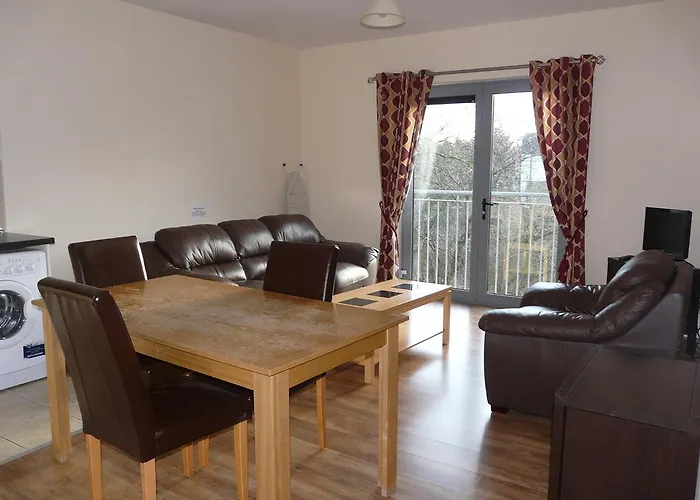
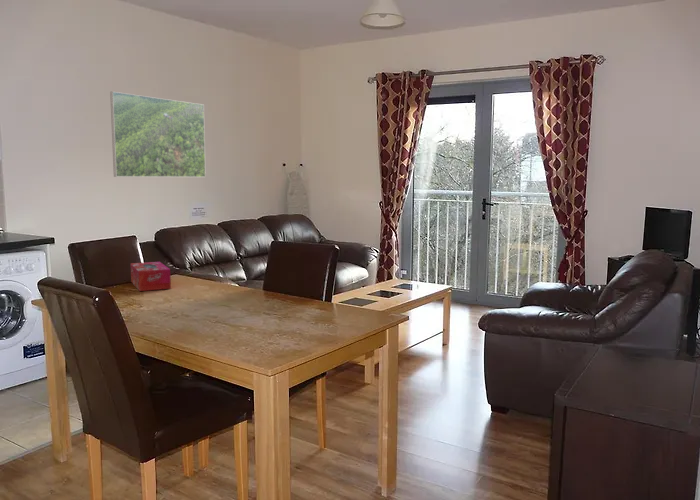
+ tissue box (150, 275)
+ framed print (162, 138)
